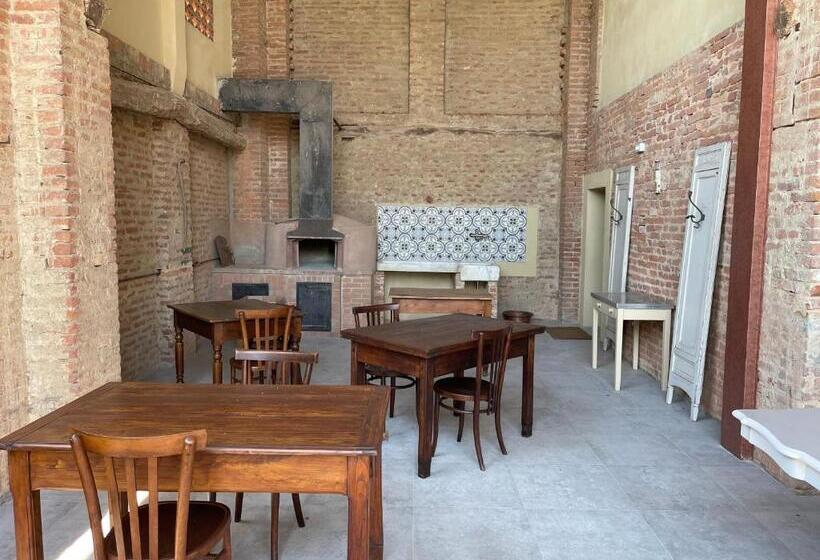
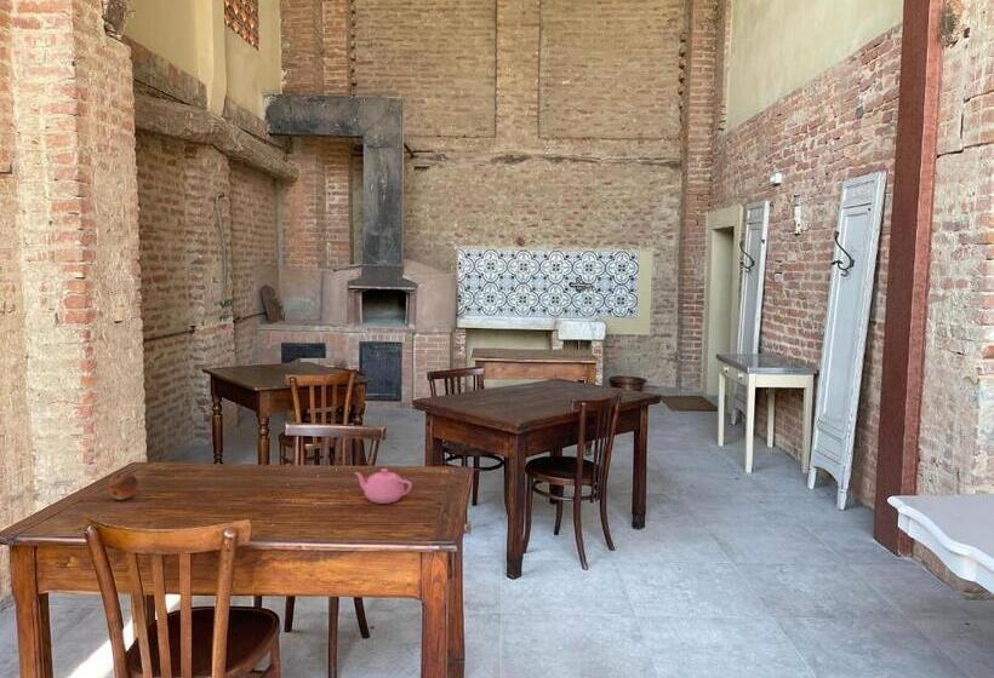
+ fruit (122, 485)
+ teapot (382, 484)
